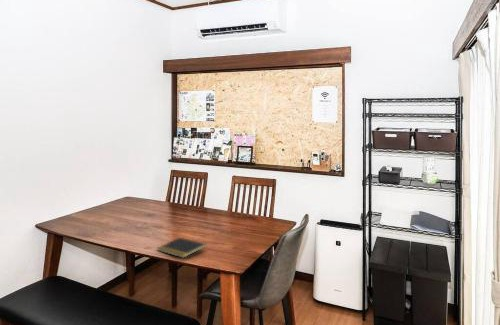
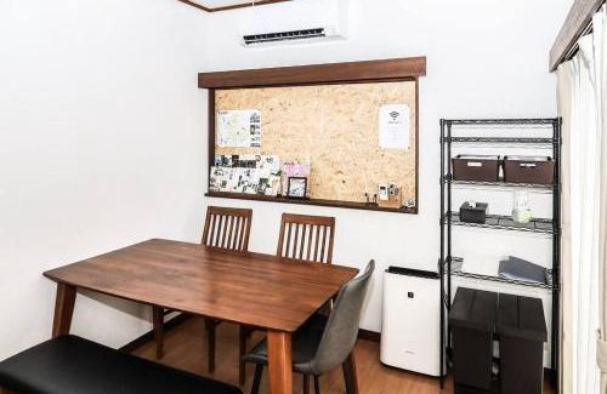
- notepad (181, 247)
